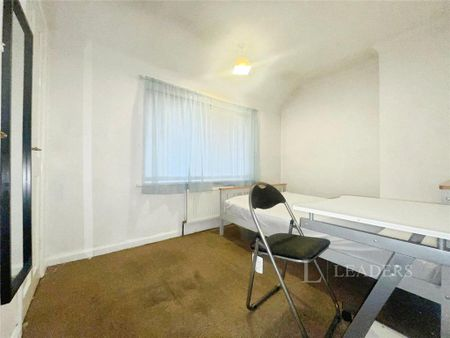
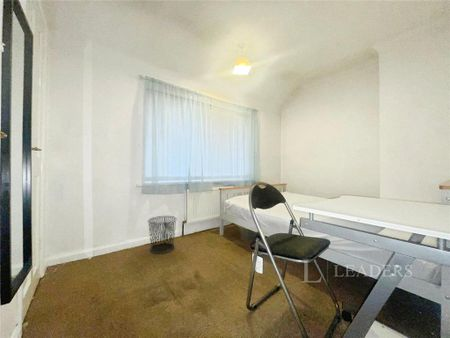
+ waste bin (162, 233)
